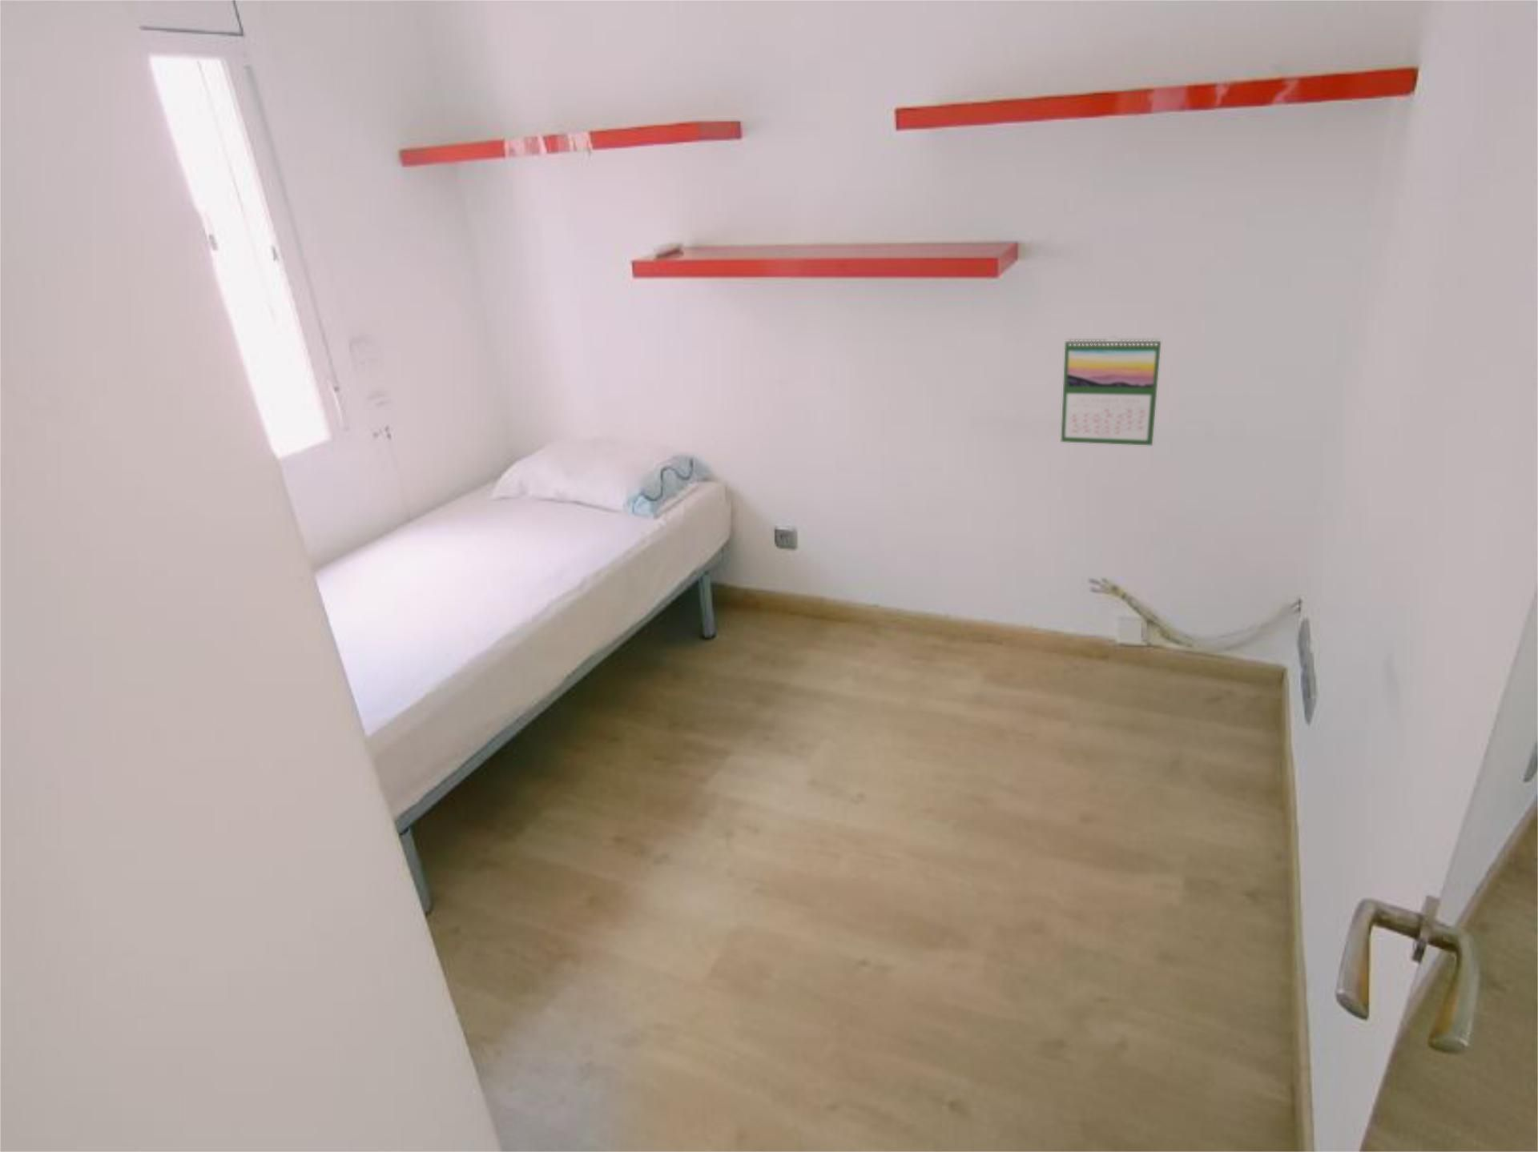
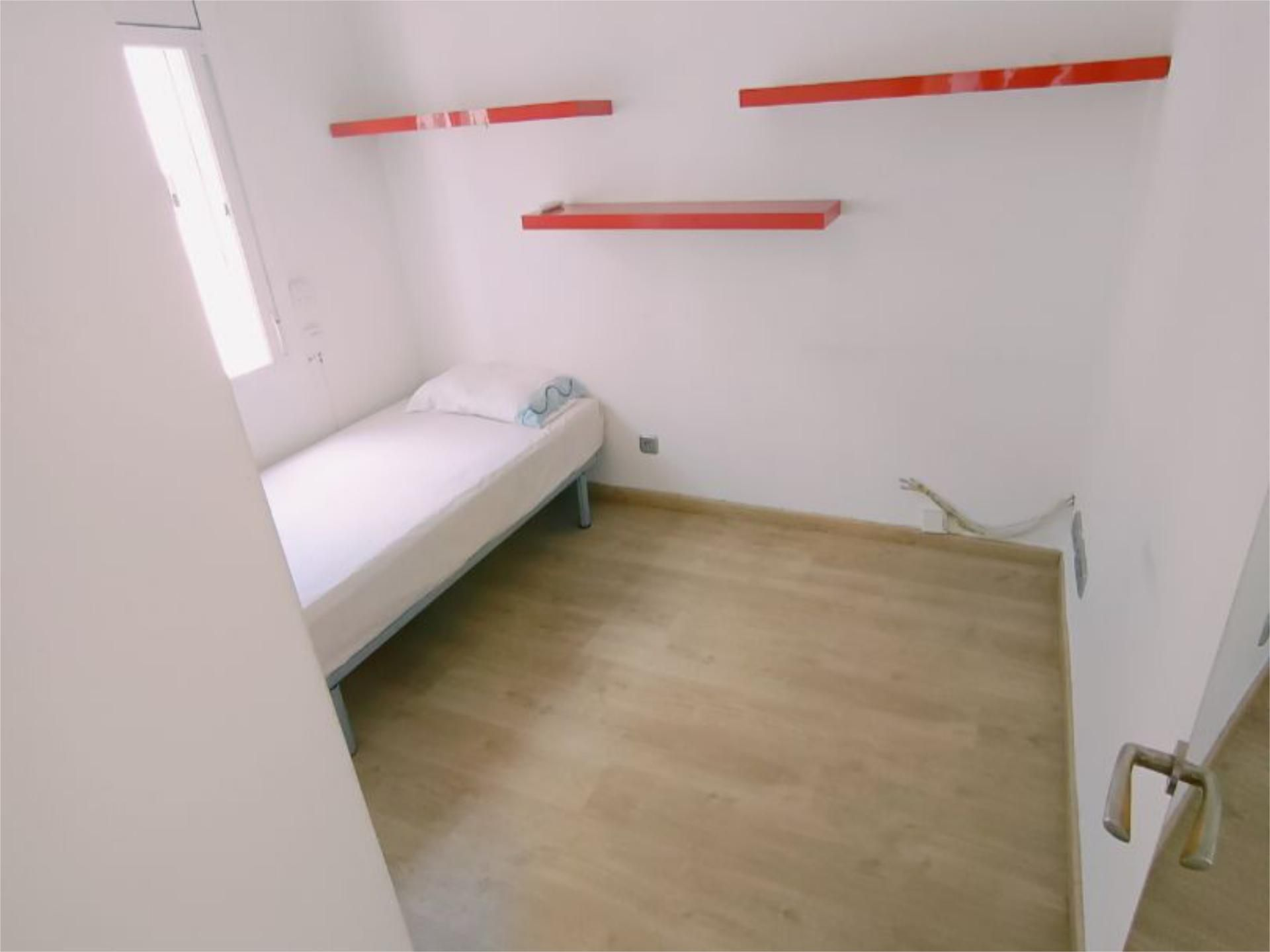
- calendar (1108, 391)
